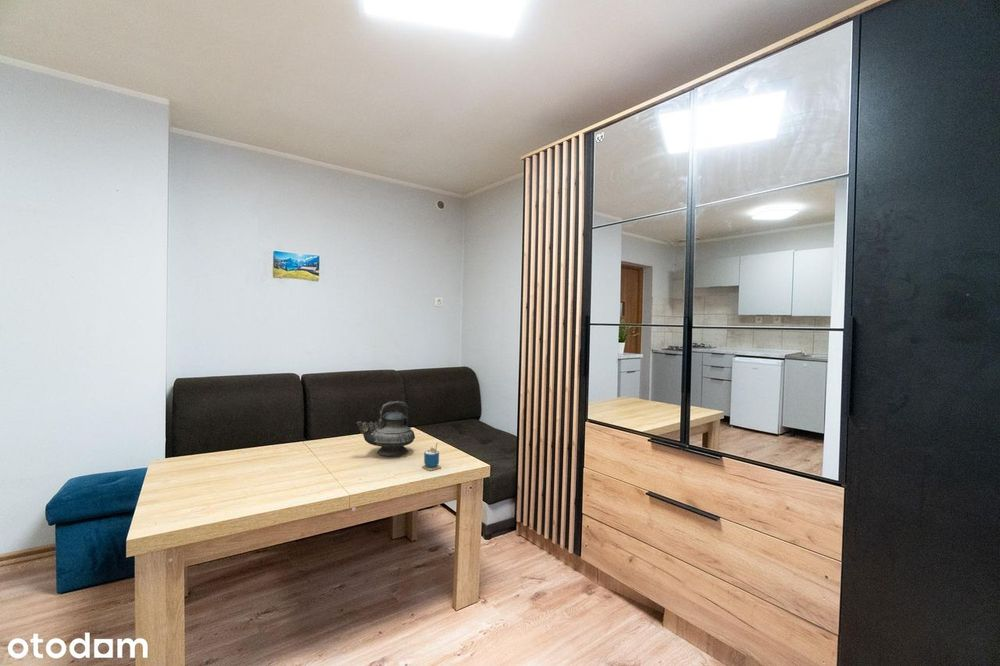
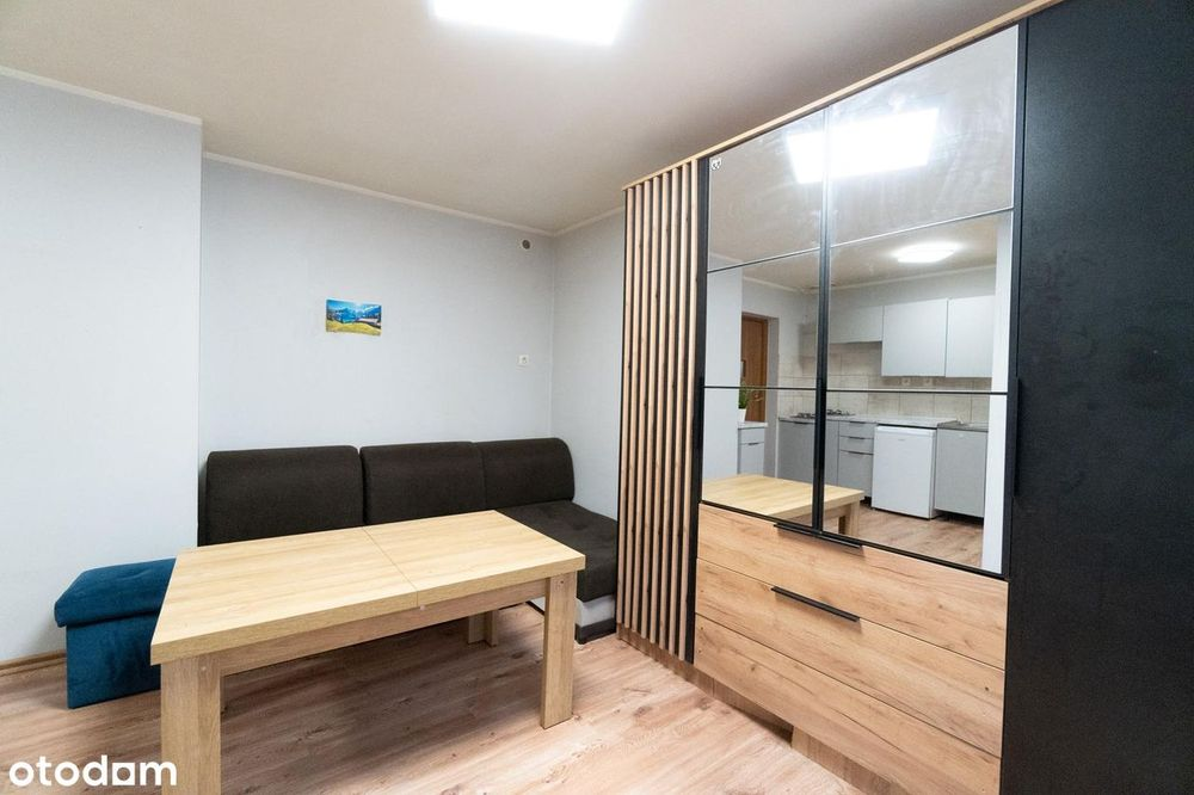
- cup (431, 454)
- teapot (385, 427)
